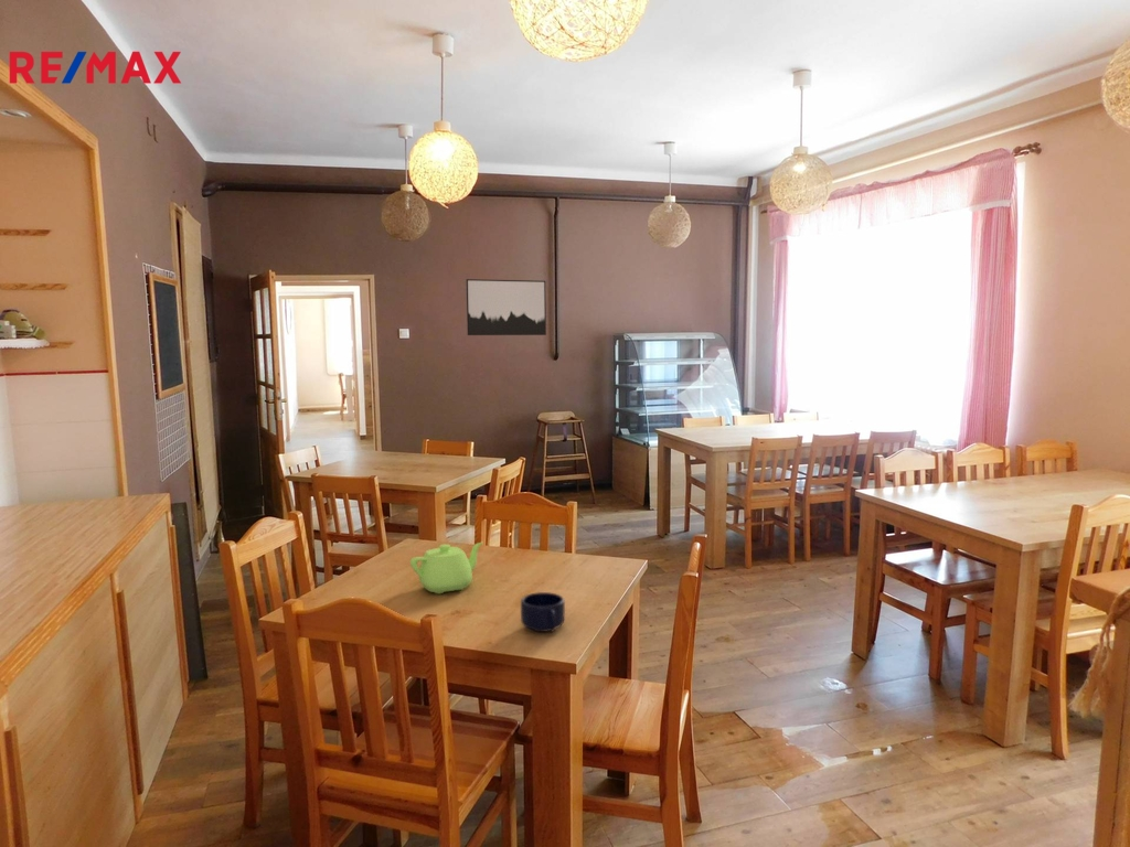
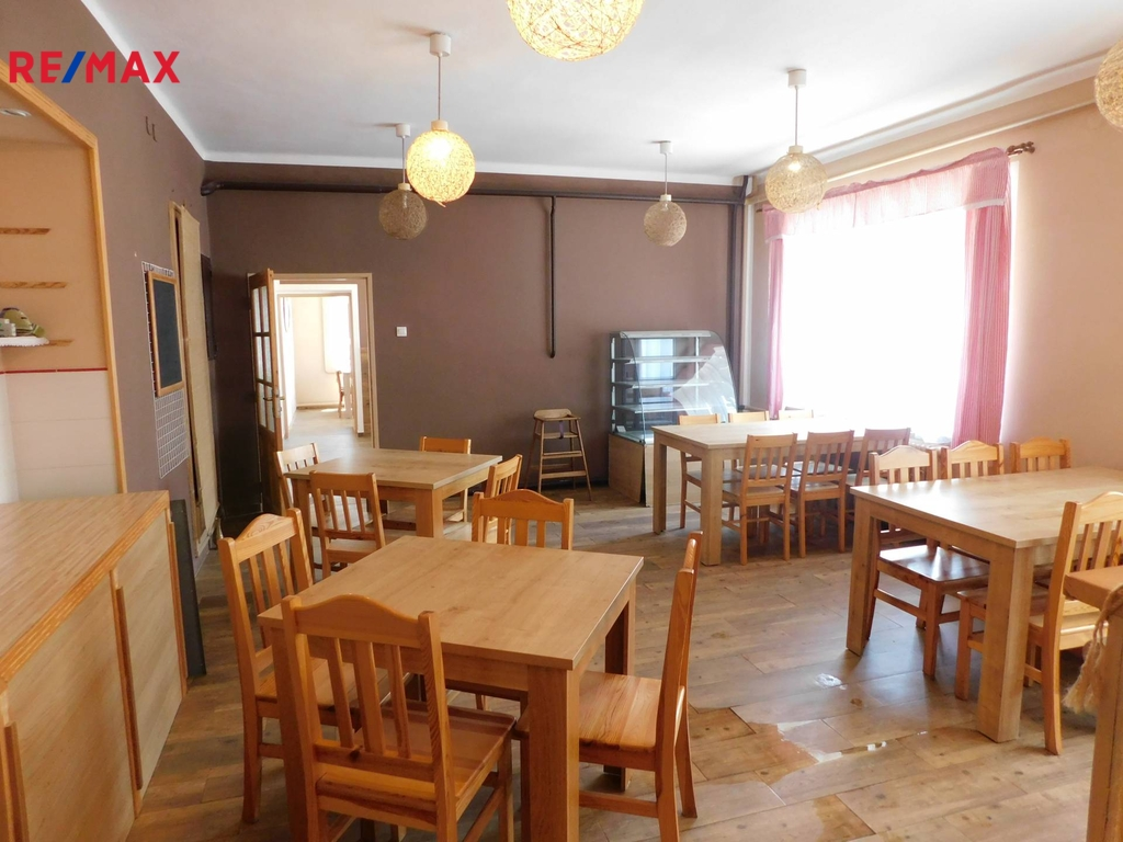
- mug (544, 614)
- teapot (447, 566)
- wall art (507, 308)
